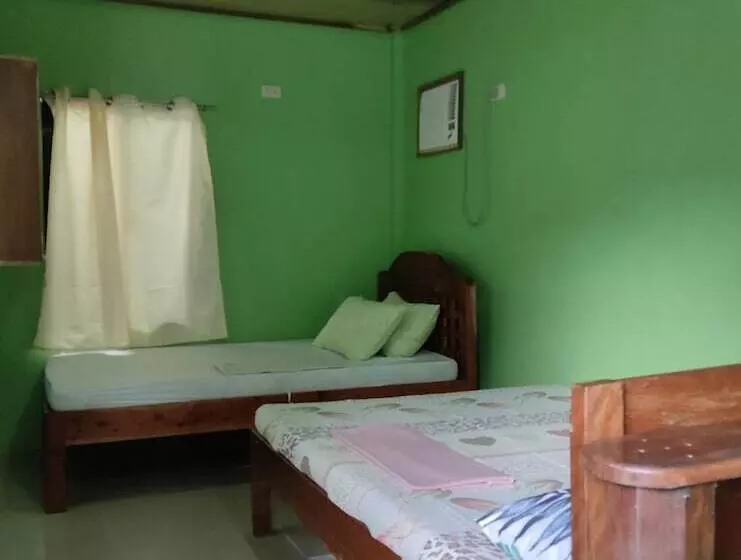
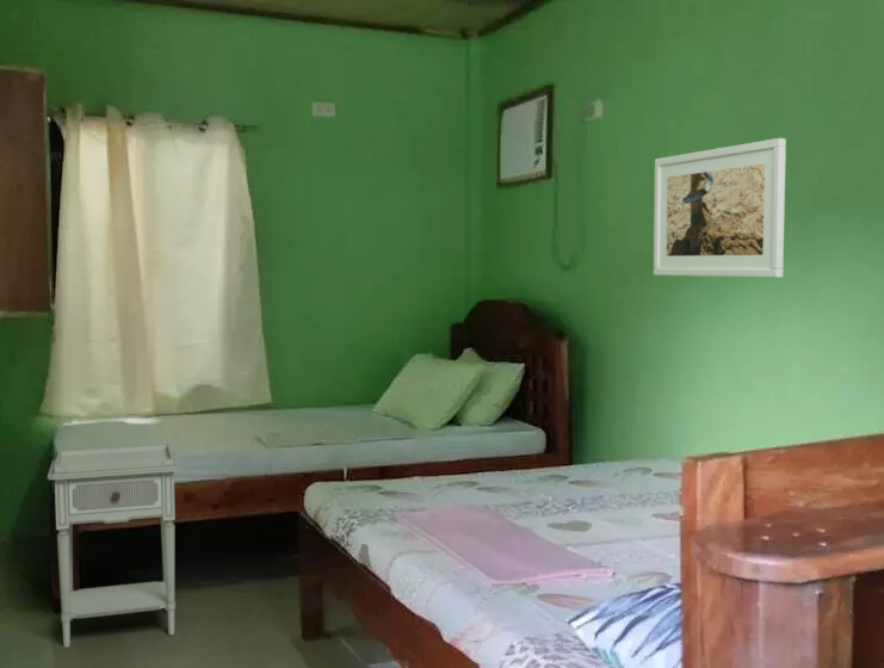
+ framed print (713, 212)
+ nightstand (117, 521)
